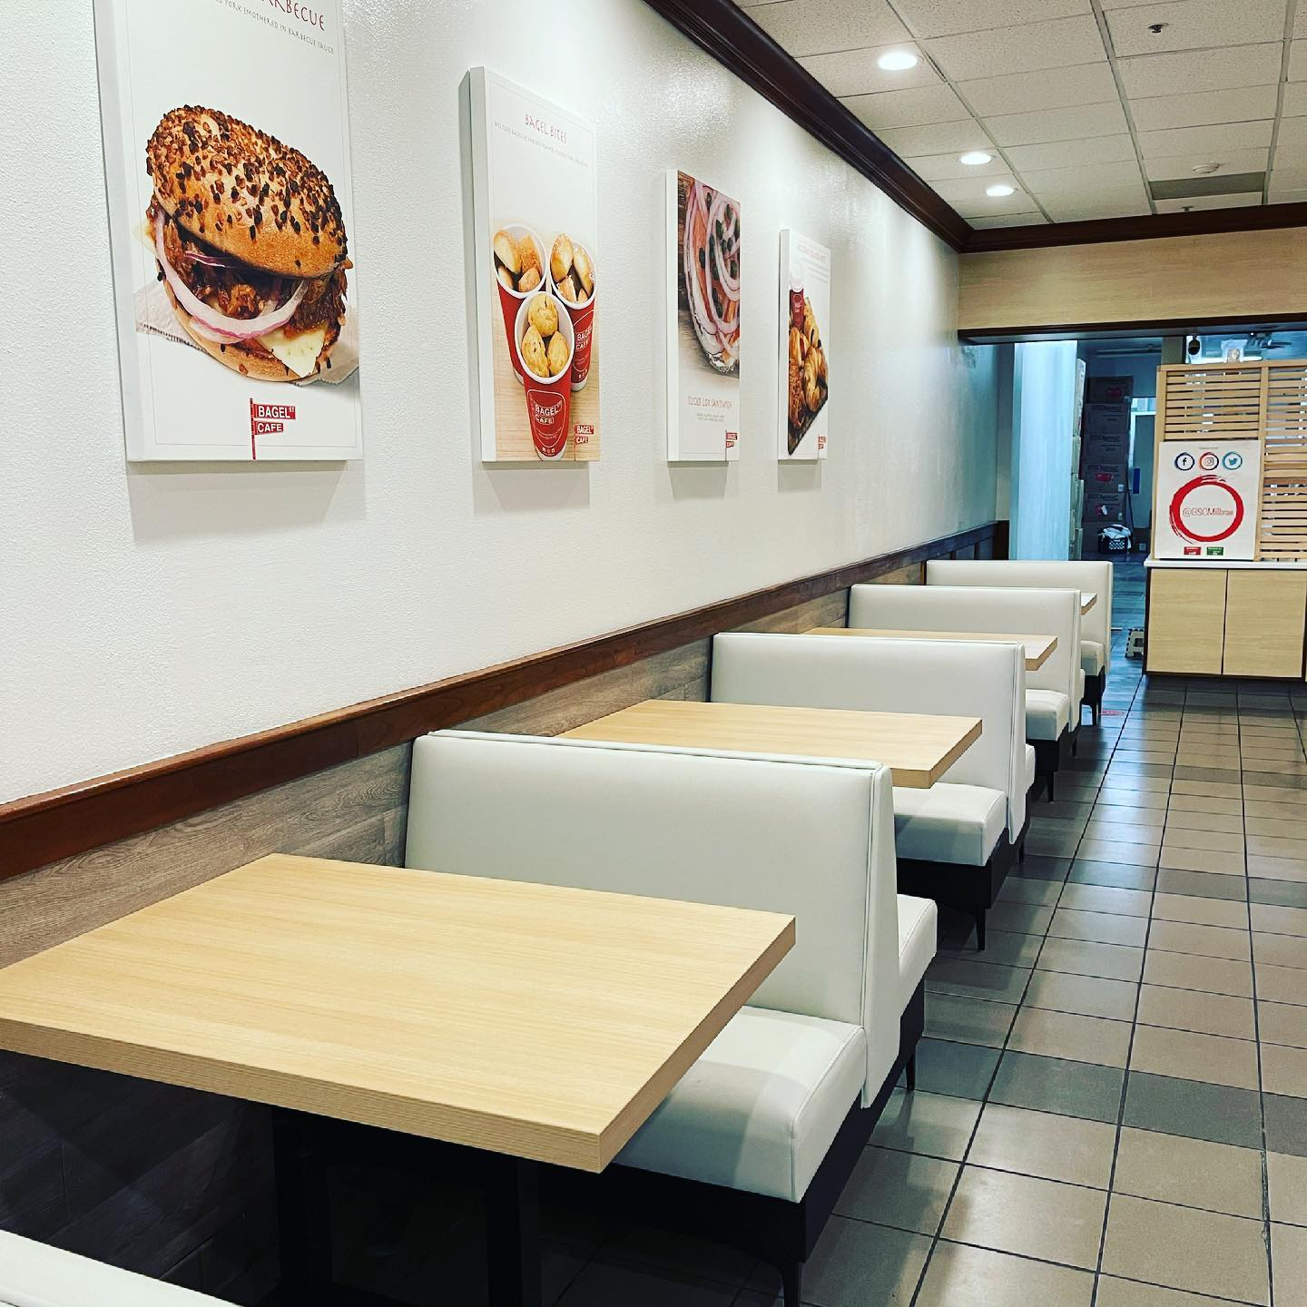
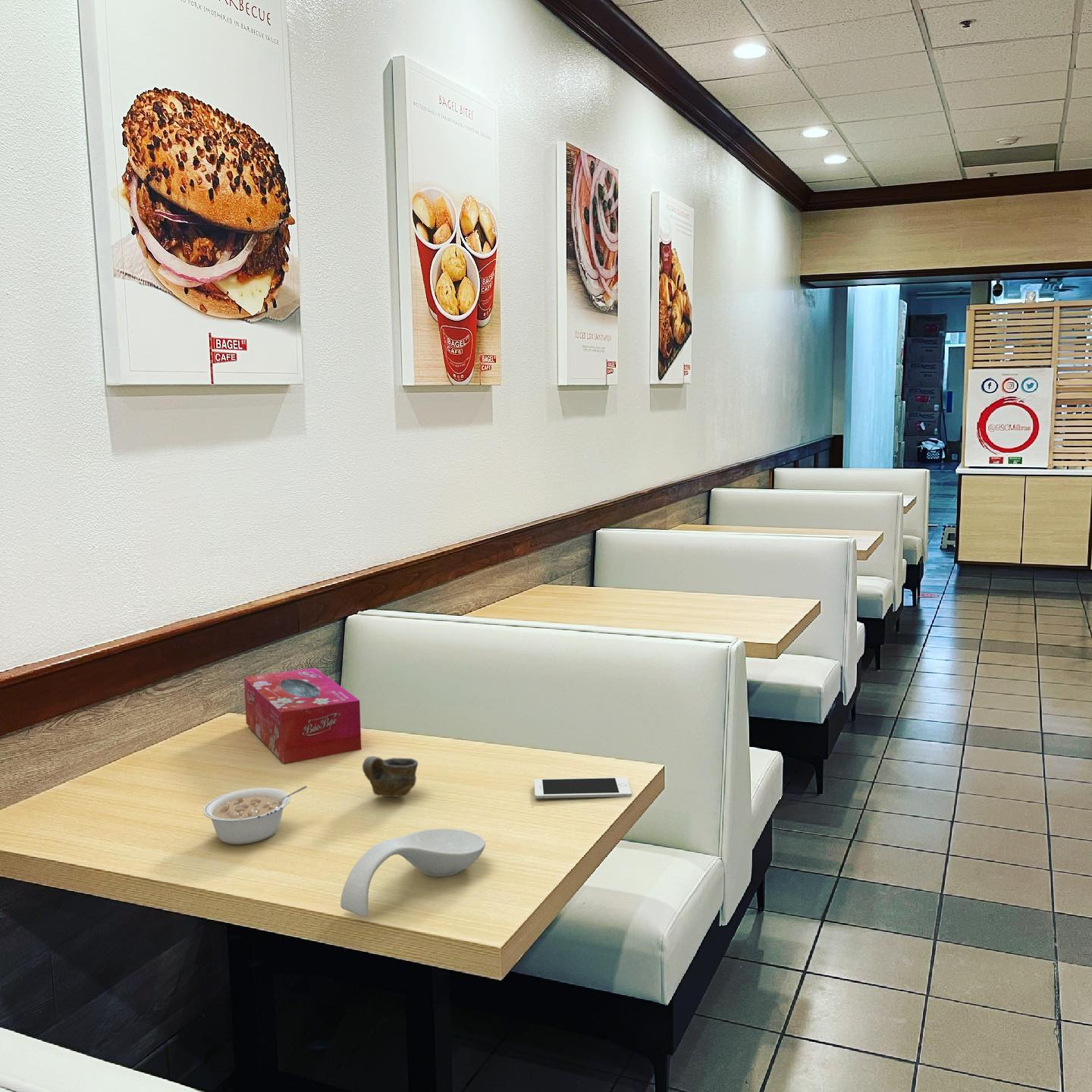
+ legume (250, 814)
+ cell phone (582, 787)
+ tissue box (300, 712)
+ cup (388, 772)
+ spoon rest (415, 858)
